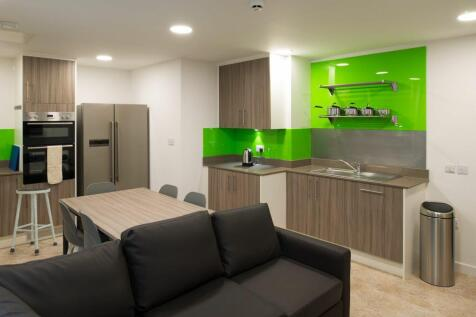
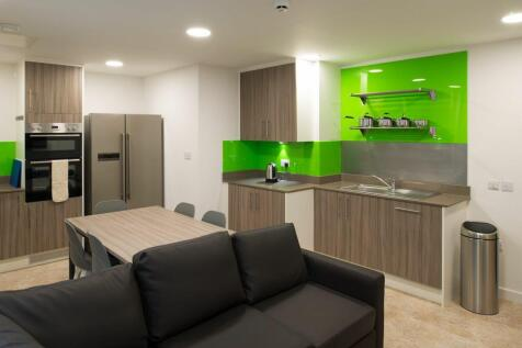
- stool (34, 219)
